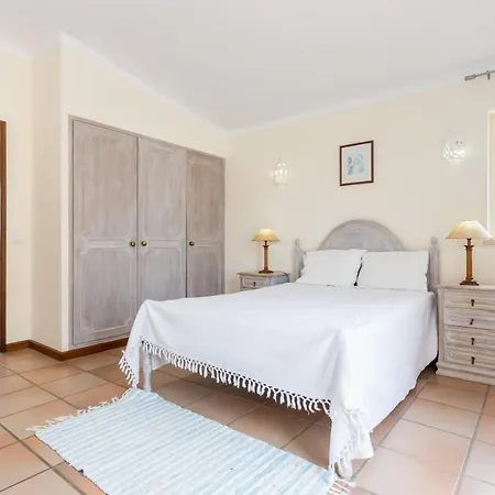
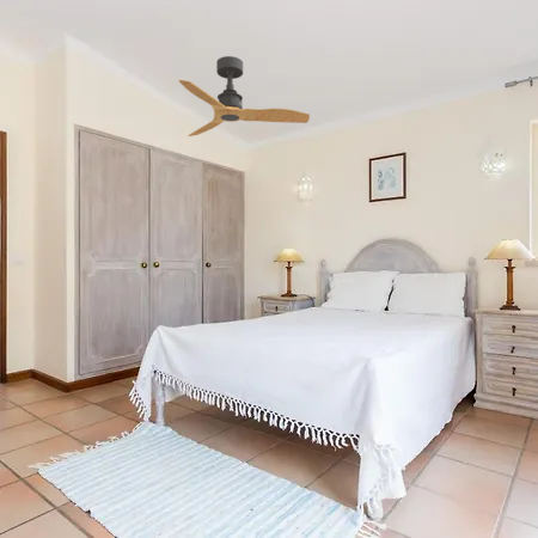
+ ceiling fan (239, 94)
